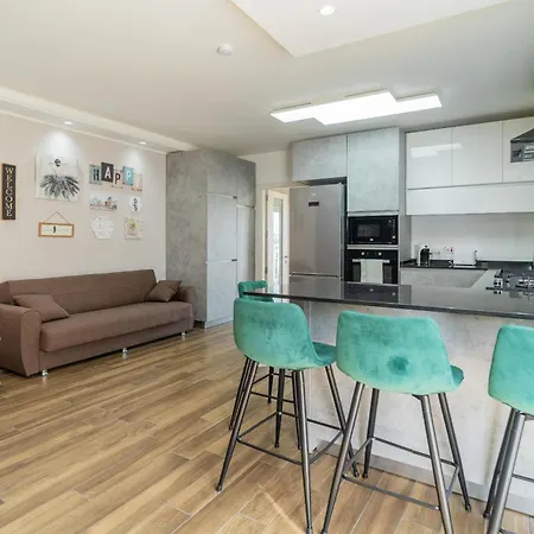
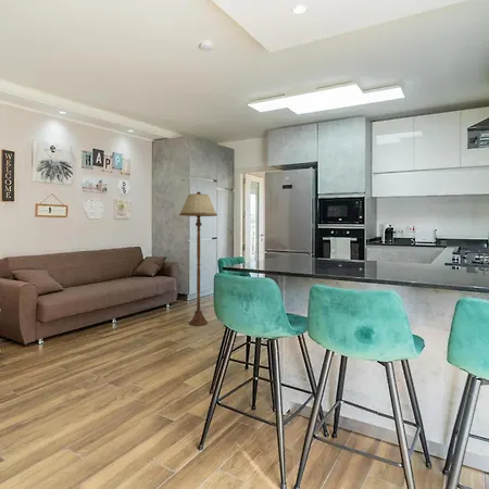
+ floor lamp (198, 258)
